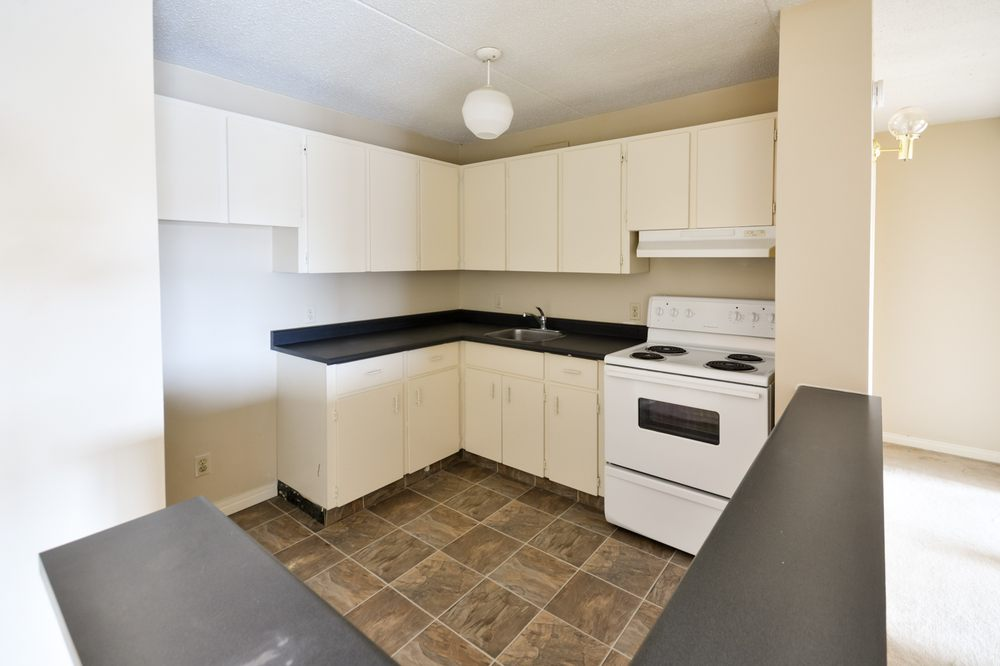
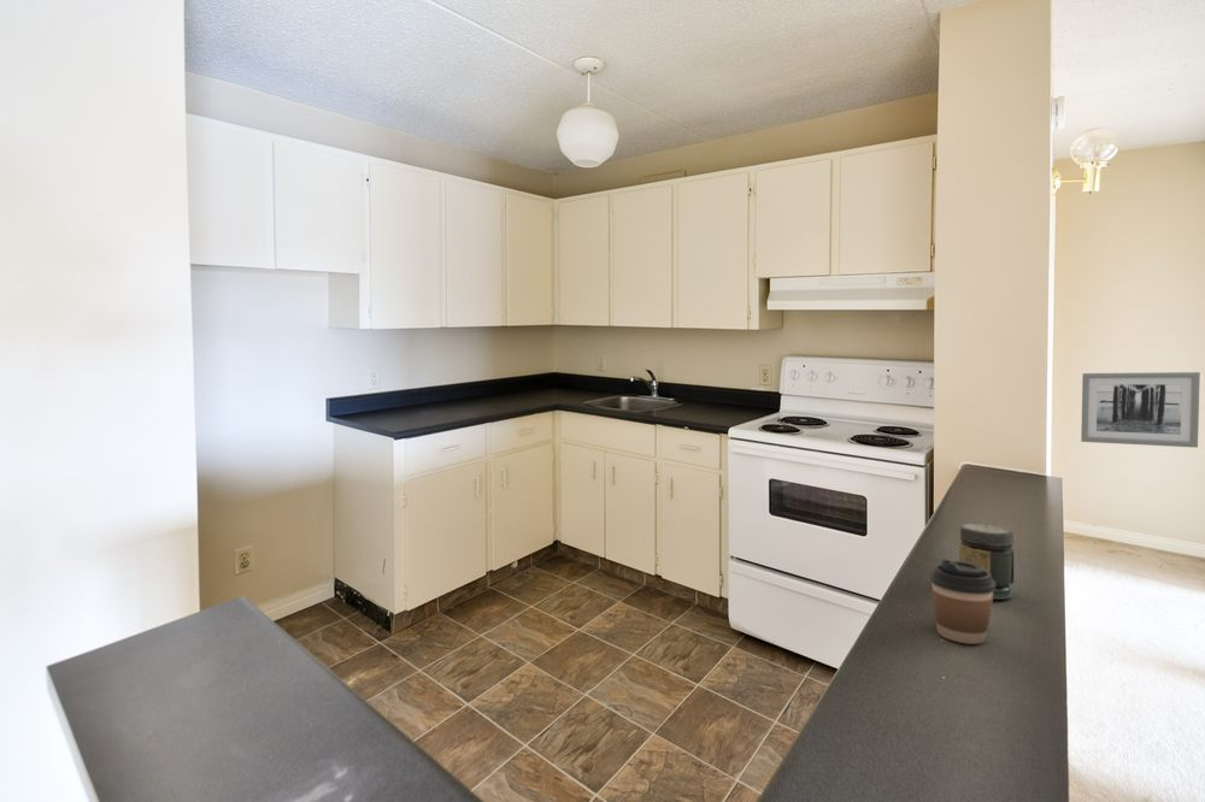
+ jar (984, 559)
+ coffee cup (960, 597)
+ wall art (1138, 408)
